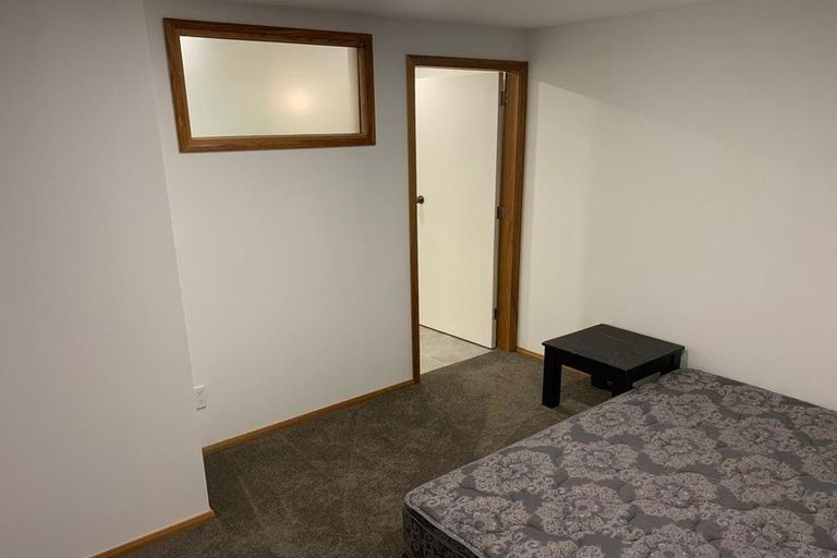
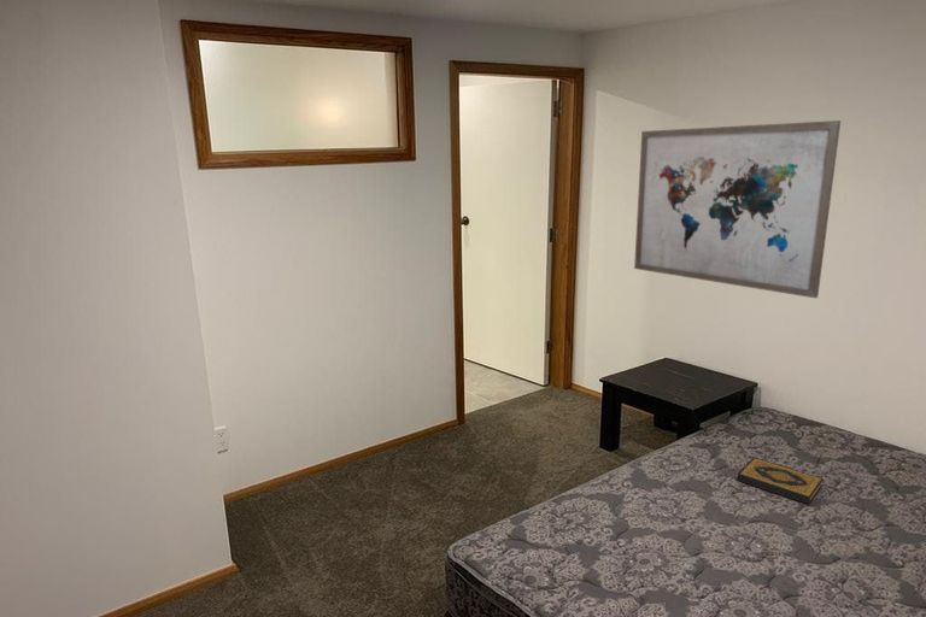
+ hardback book (779, 480)
+ wall art (721, 206)
